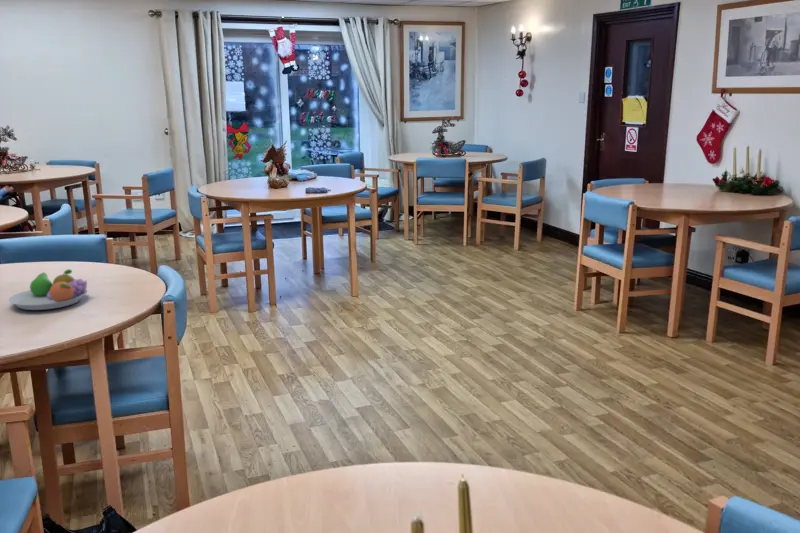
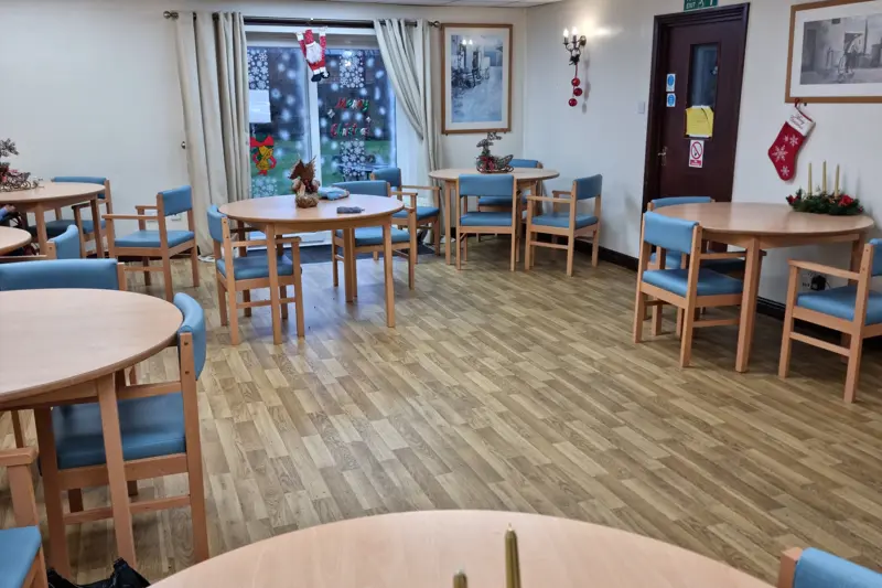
- fruit bowl (48, 287)
